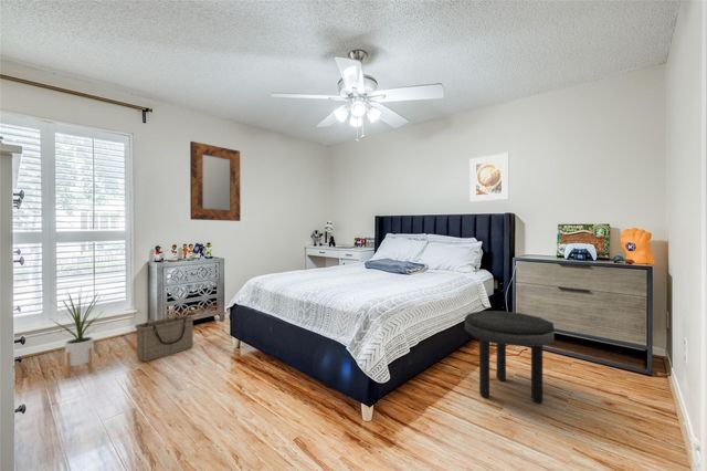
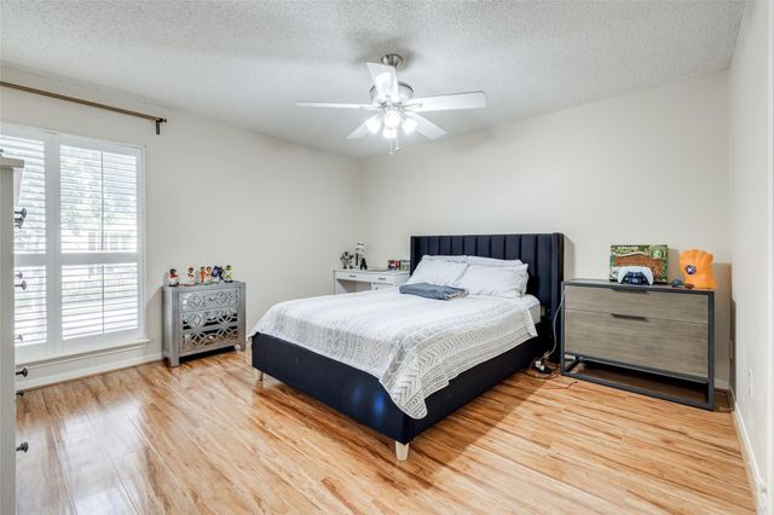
- side table (505, 355)
- house plant (80, 329)
- home mirror (217, 182)
- basket (166, 336)
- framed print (488, 178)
